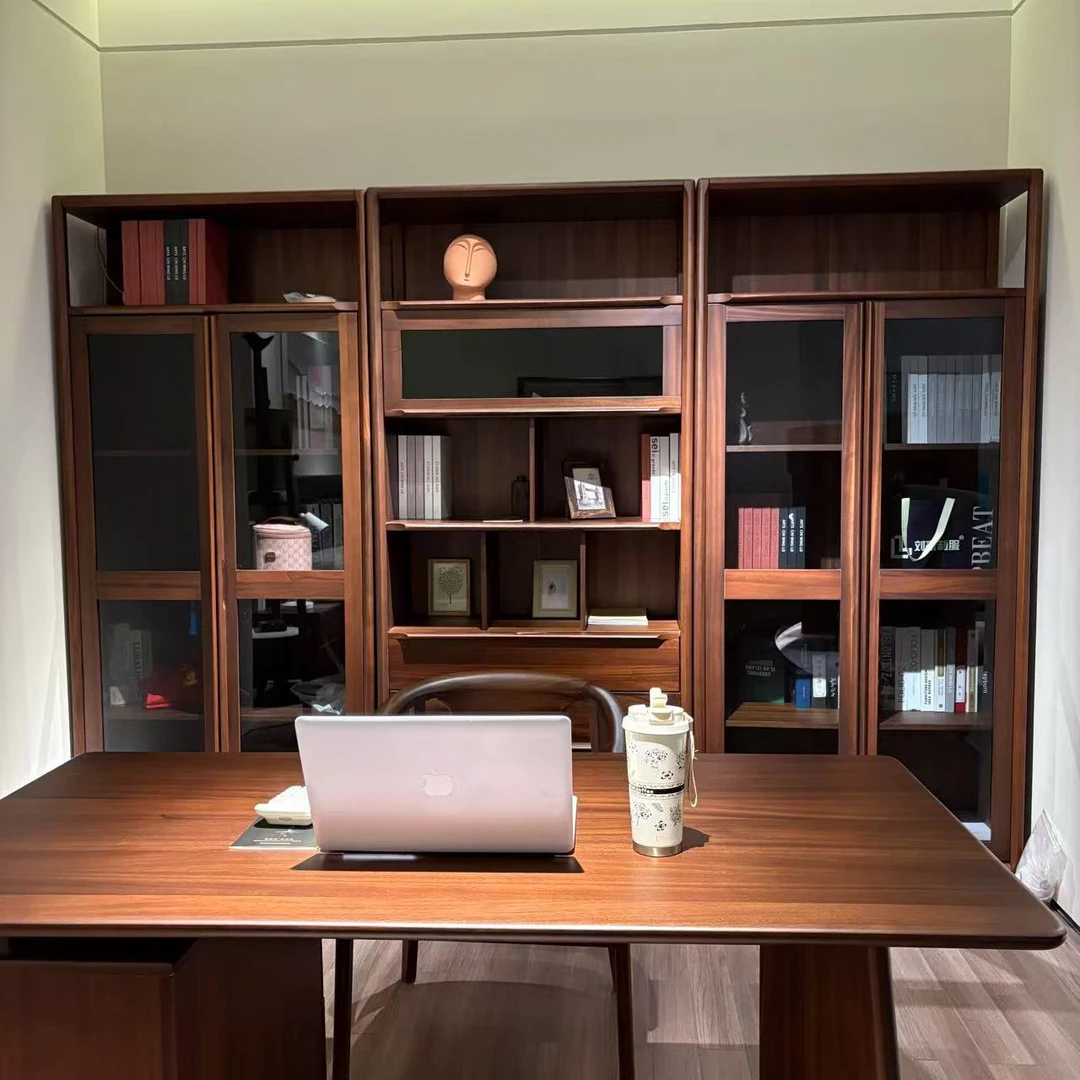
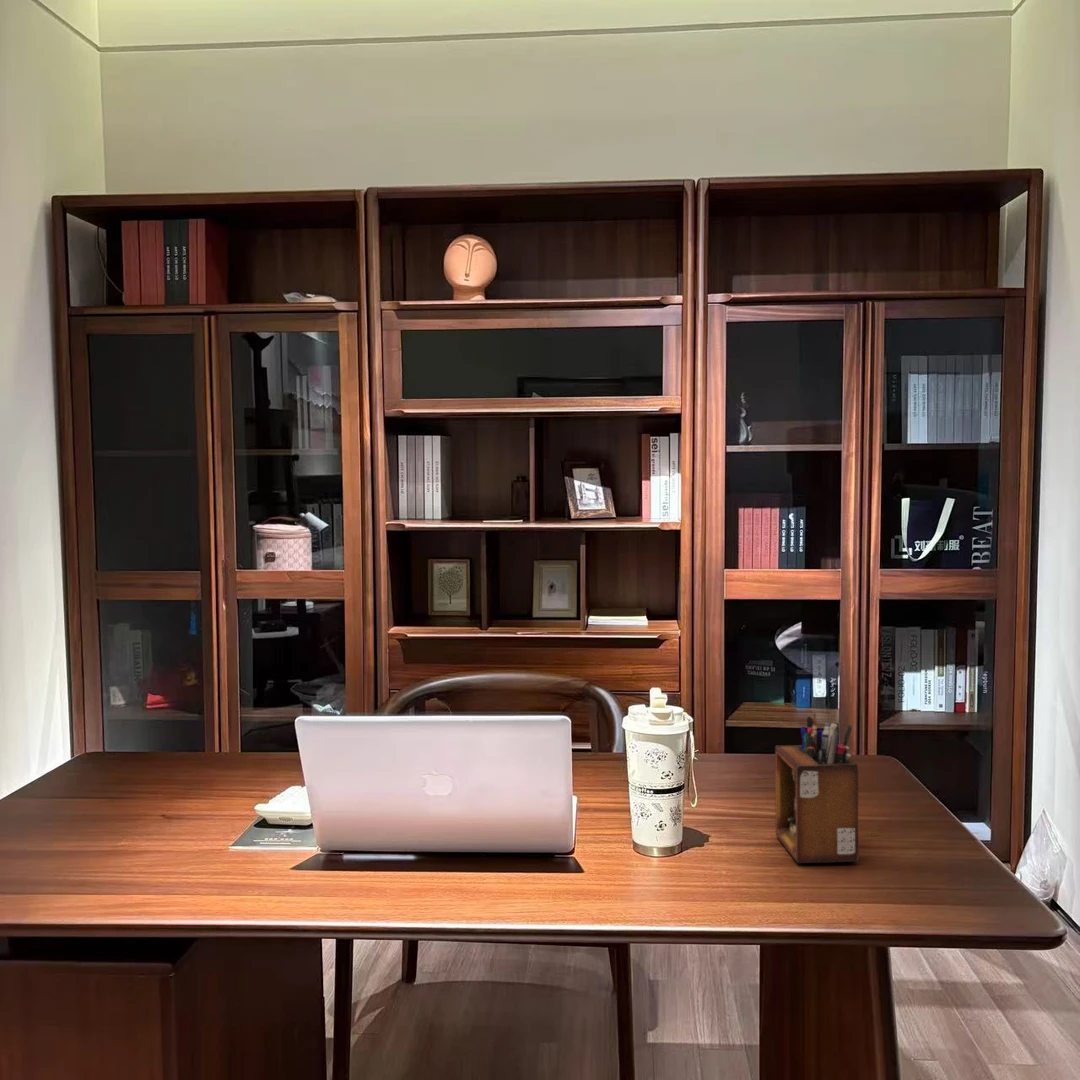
+ desk organizer (815, 783)
